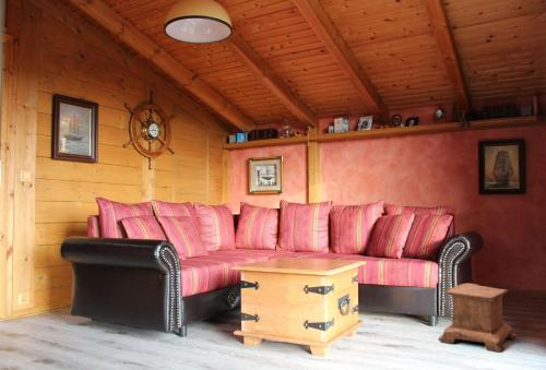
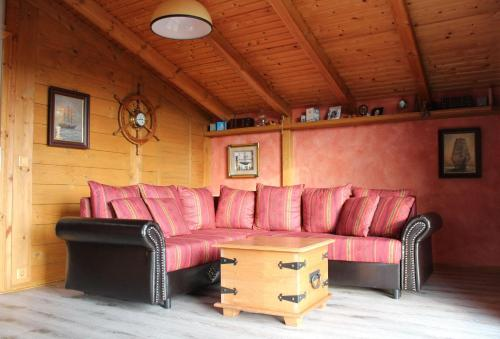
- stool (477, 313)
